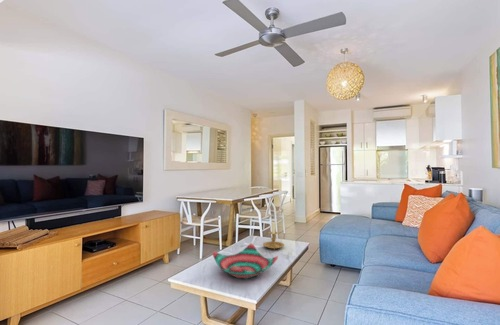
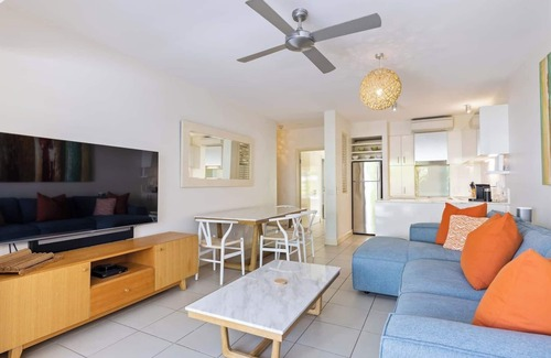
- decorative bowl (244, 263)
- candle holder (273, 233)
